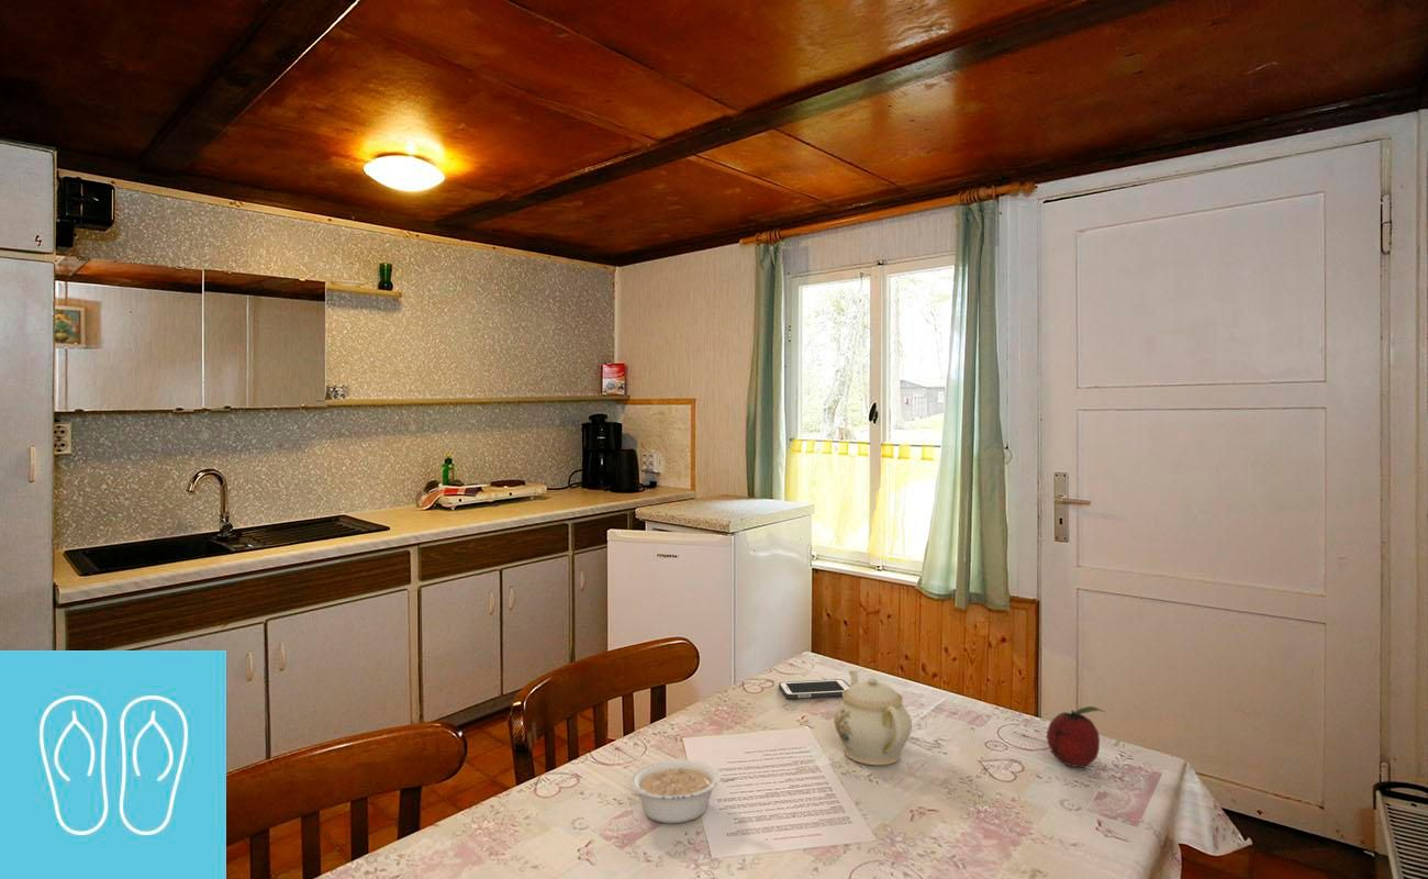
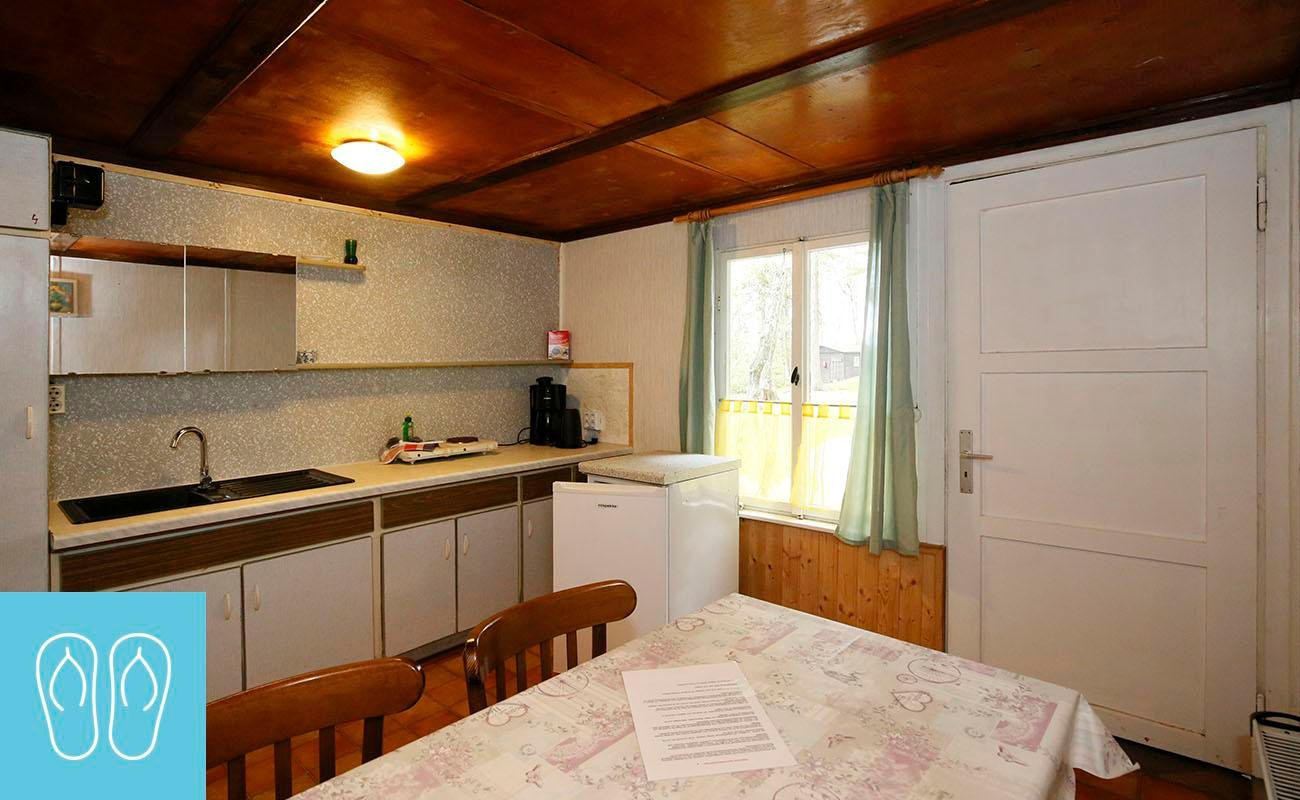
- cell phone (815, 688)
- fruit (1075, 734)
- legume (679, 789)
- teapot (873, 716)
